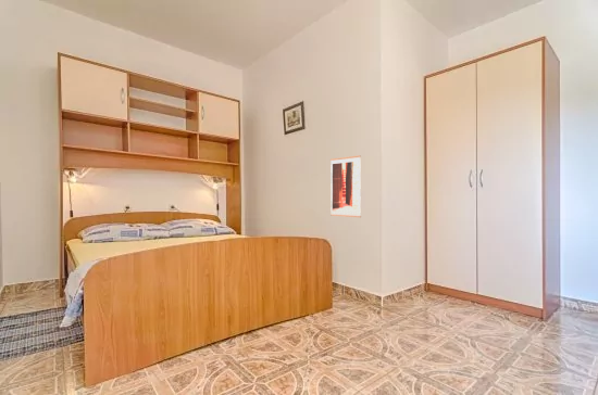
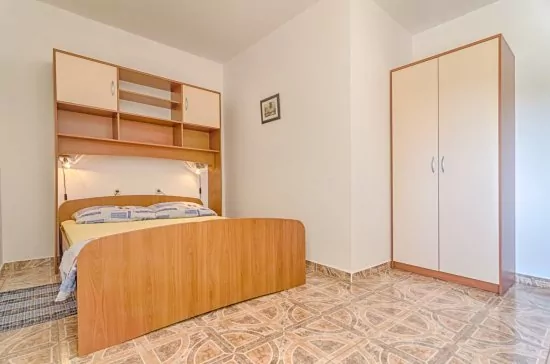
- wall art (345, 187)
